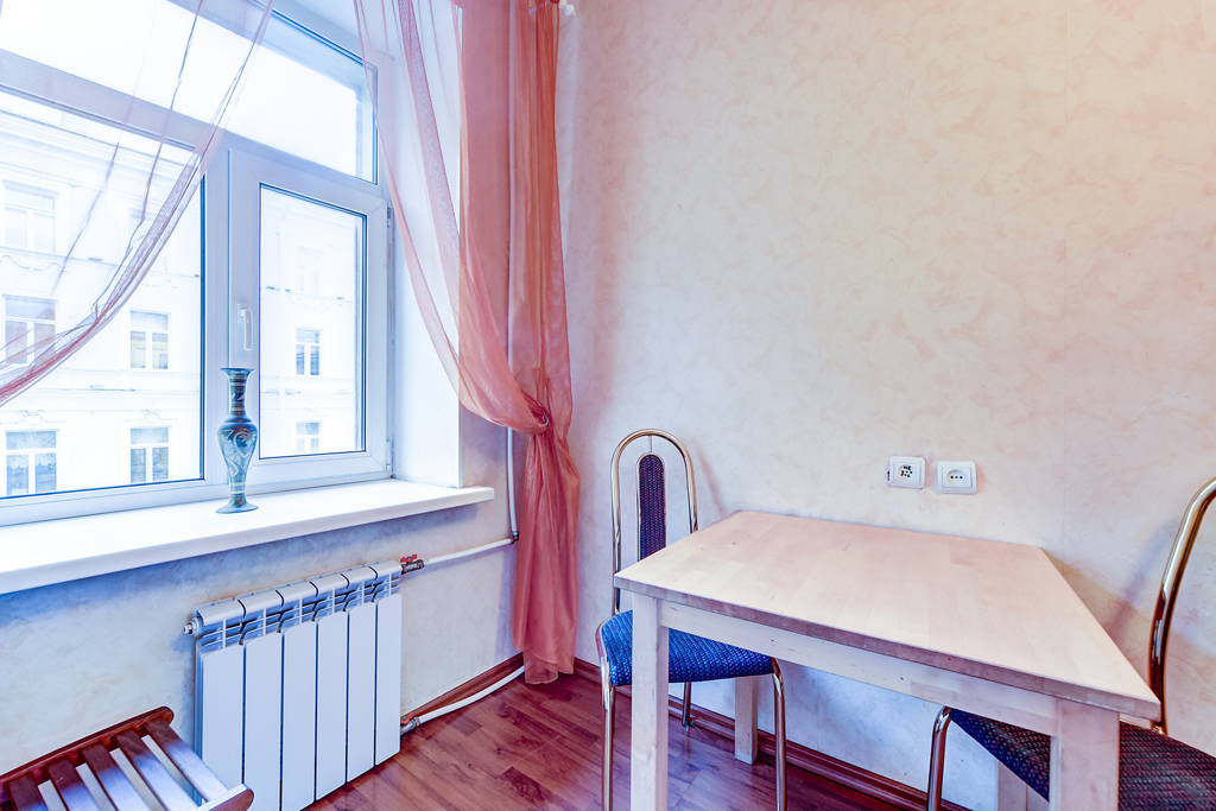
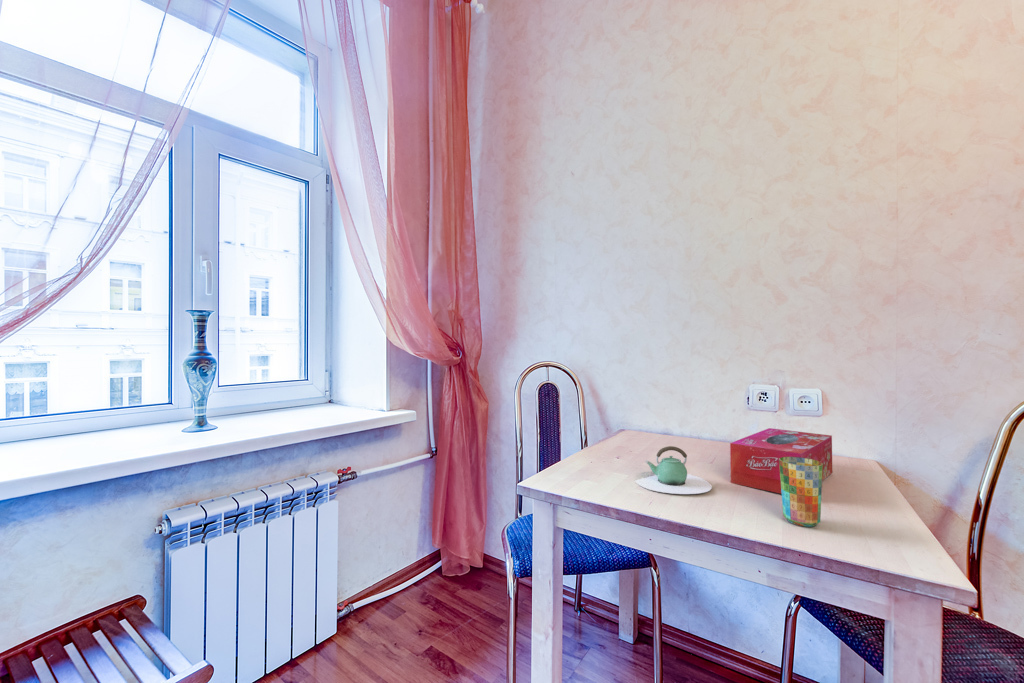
+ tissue box (783, 456)
+ cup (800, 491)
+ teapot (671, 464)
